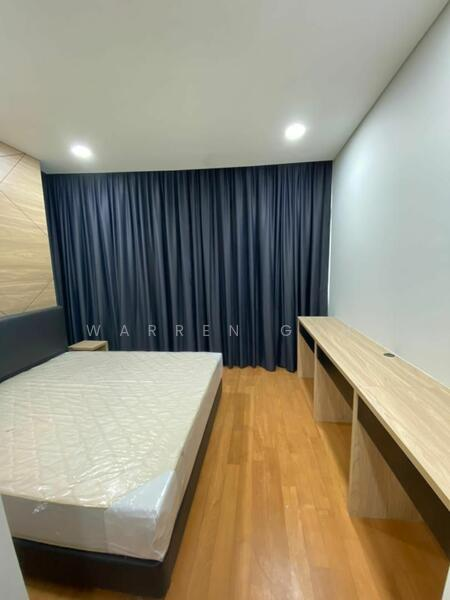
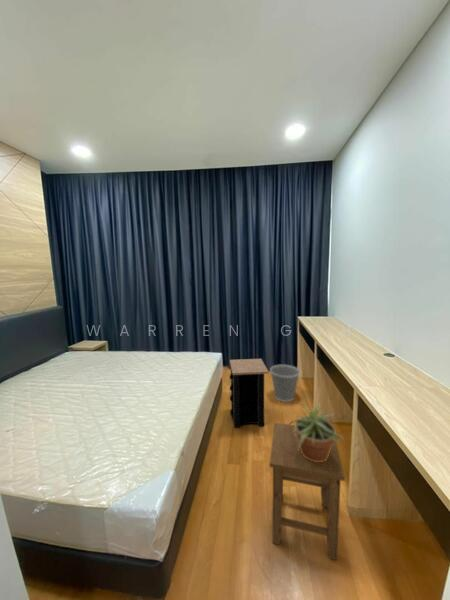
+ wastebasket (284, 383)
+ stool (303, 483)
+ potted plant (312, 428)
+ side table (247, 391)
